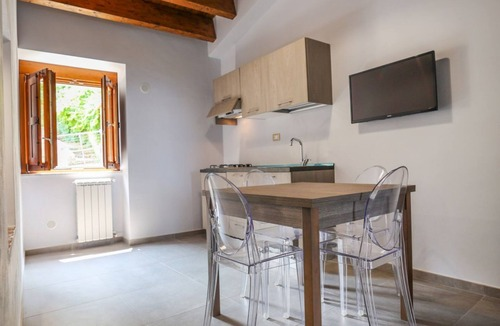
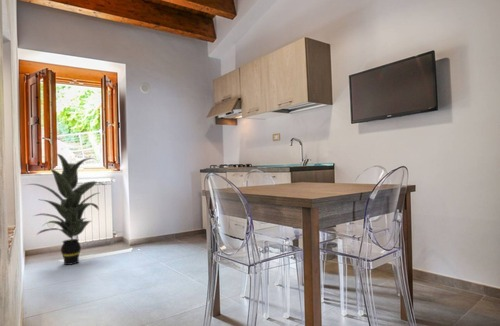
+ indoor plant (68, 207)
